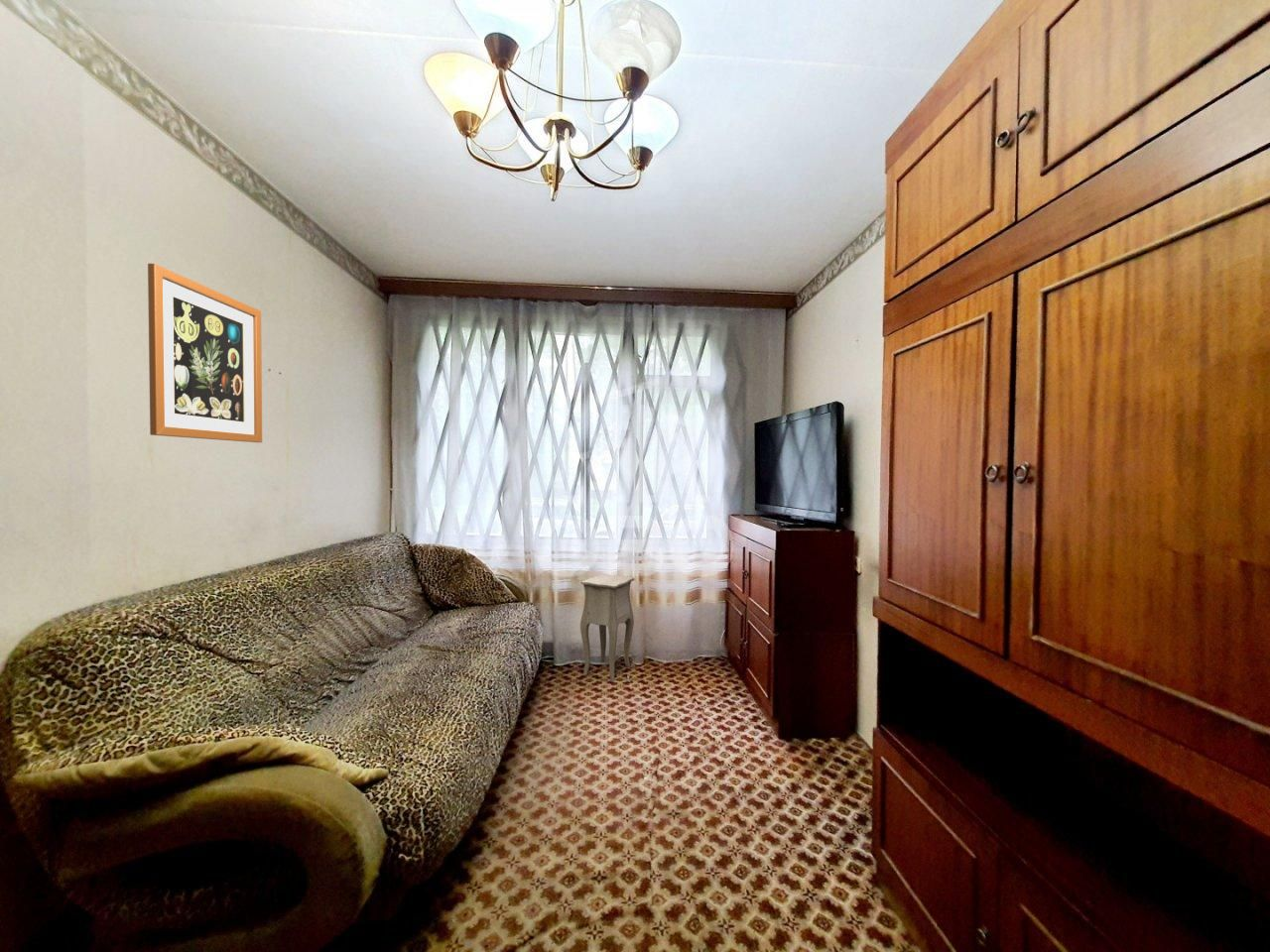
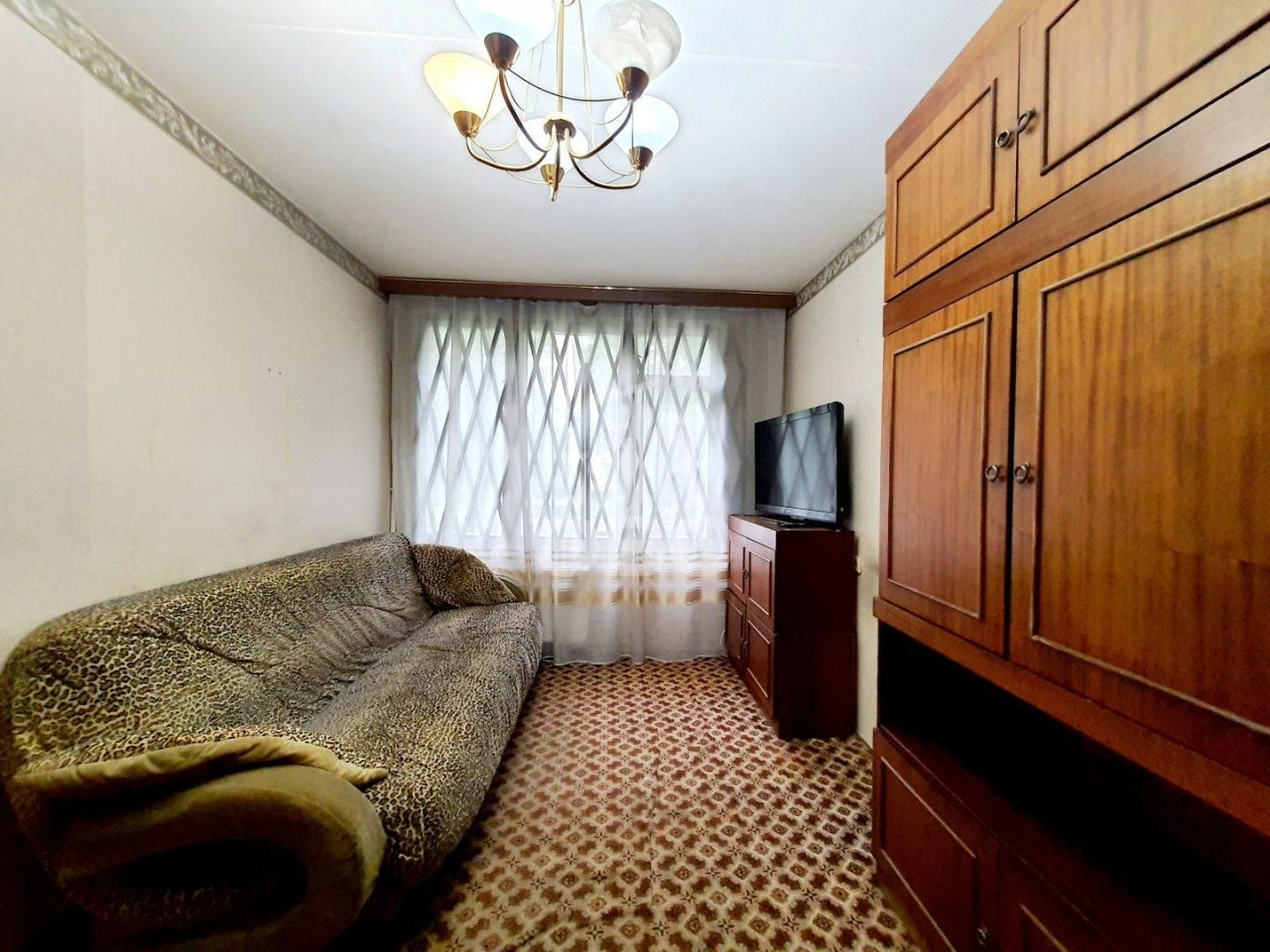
- wall art (212, 365)
- side table (607, 624)
